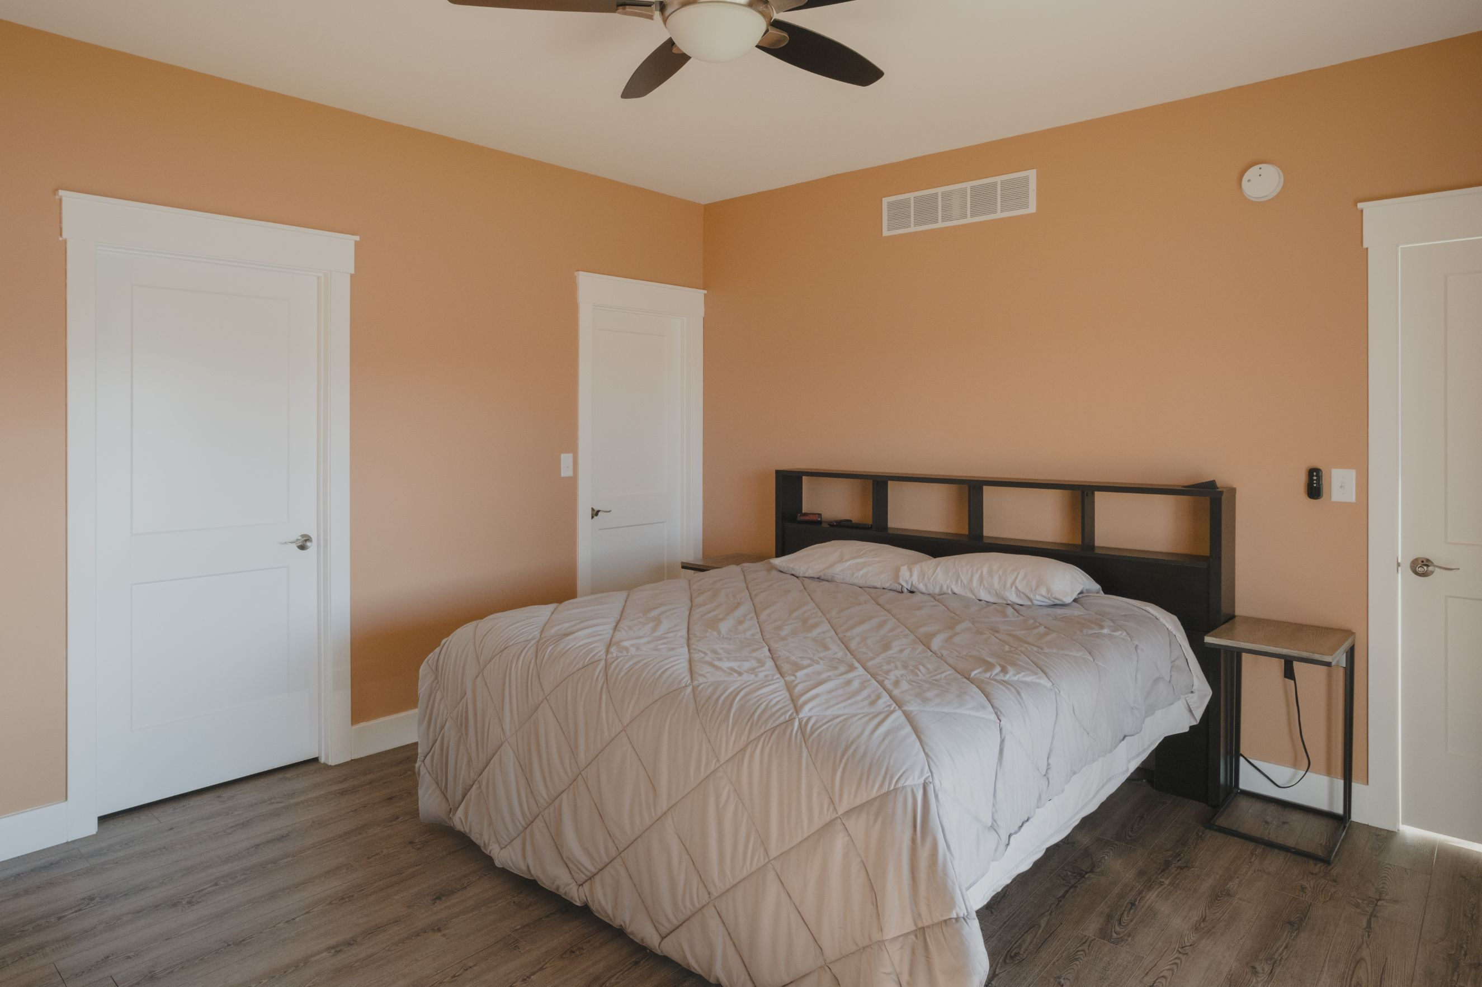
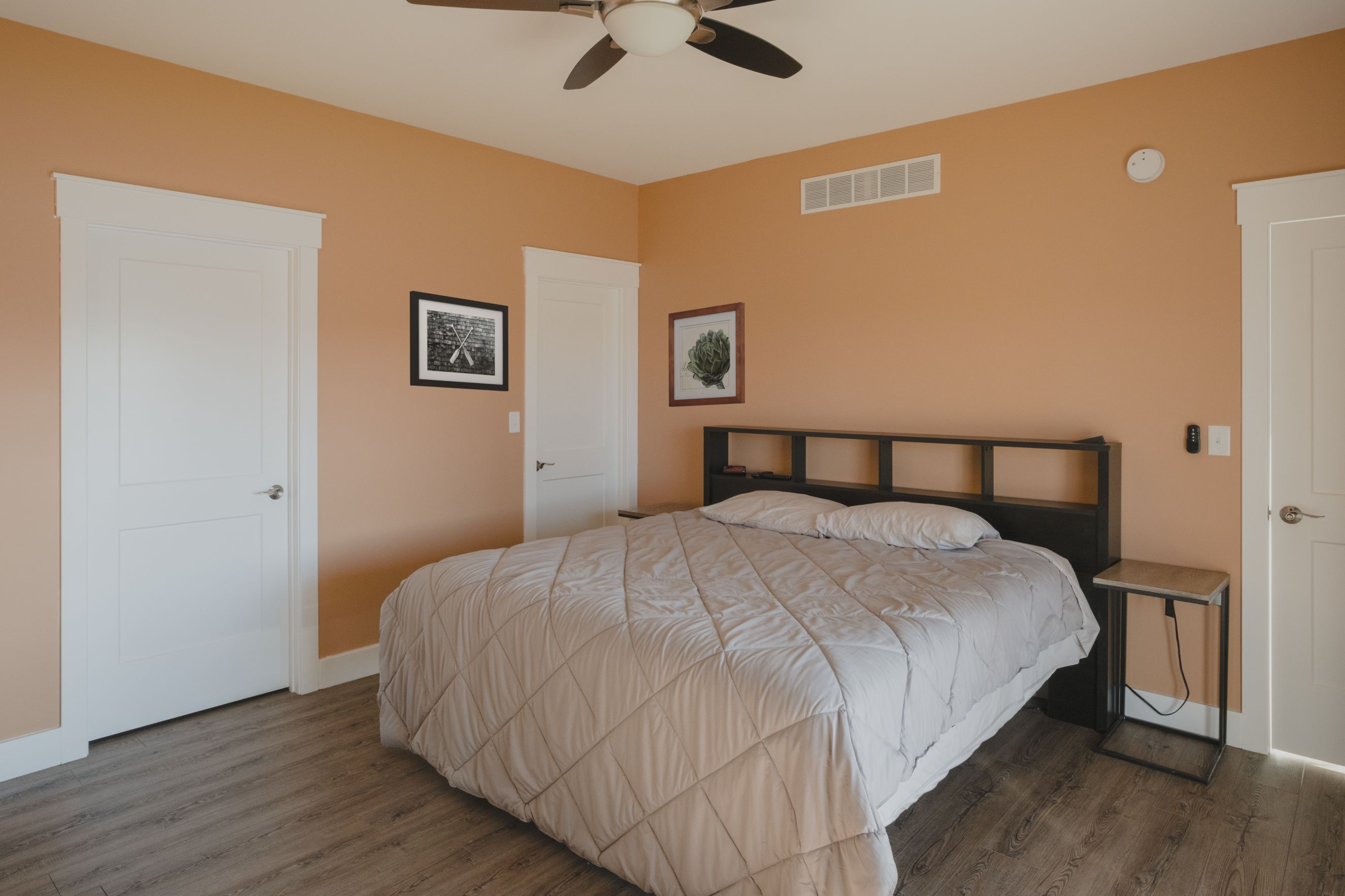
+ wall art (705, 357)
+ wall art (461, 343)
